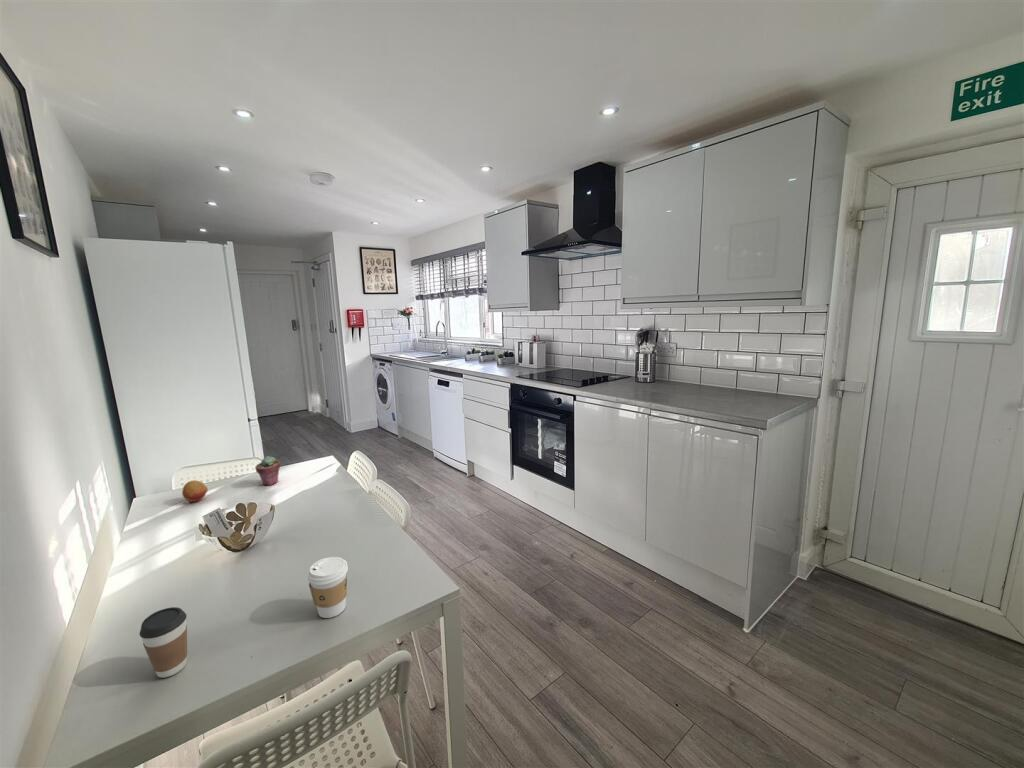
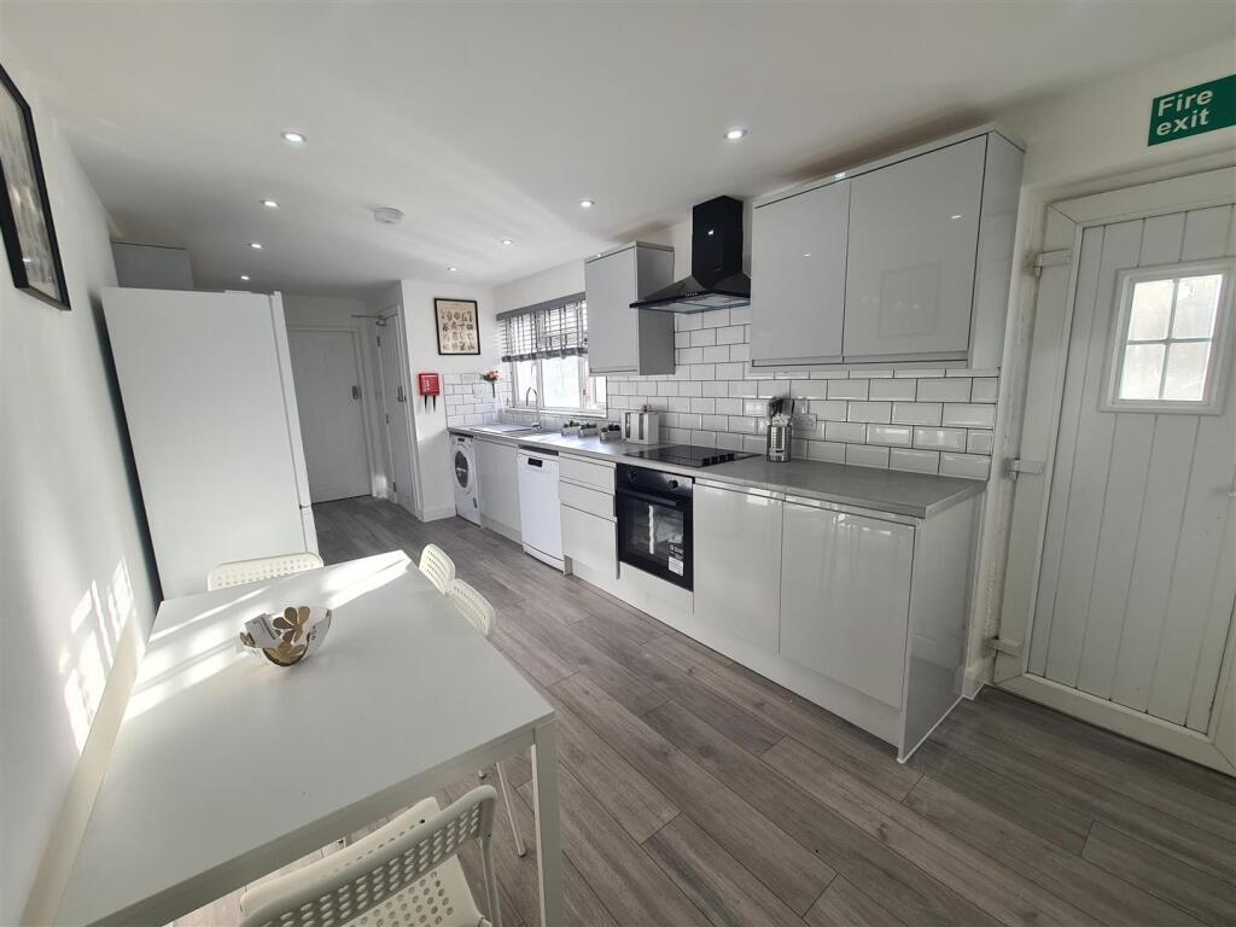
- coffee cup (167, 643)
- fruit (194, 490)
- coffee cup (329, 586)
- potted succulent (268, 469)
